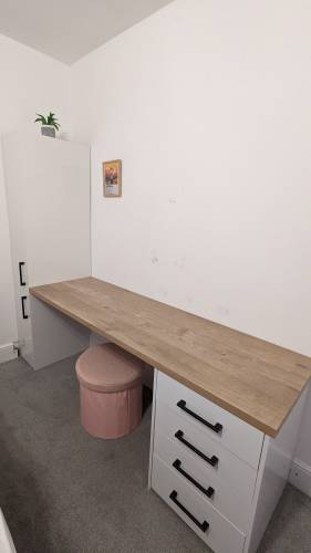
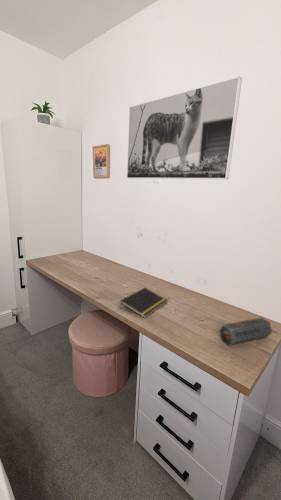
+ speaker (246, 330)
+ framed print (172, 138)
+ notepad (144, 301)
